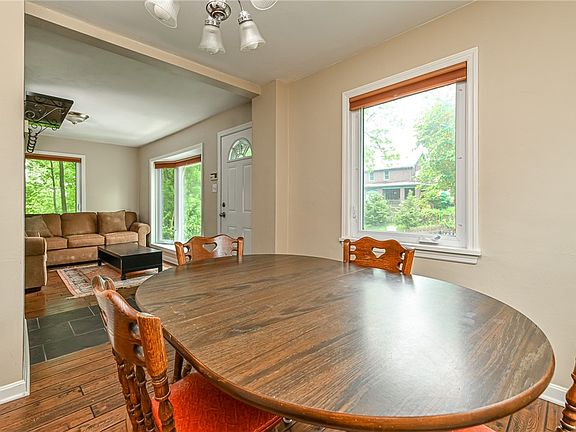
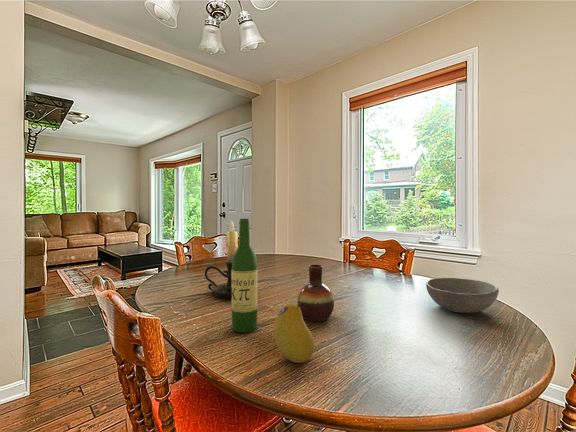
+ candle holder (227, 256)
+ wine bottle (244, 273)
+ vase (315, 291)
+ bowl (459, 296)
+ fruit (294, 332)
